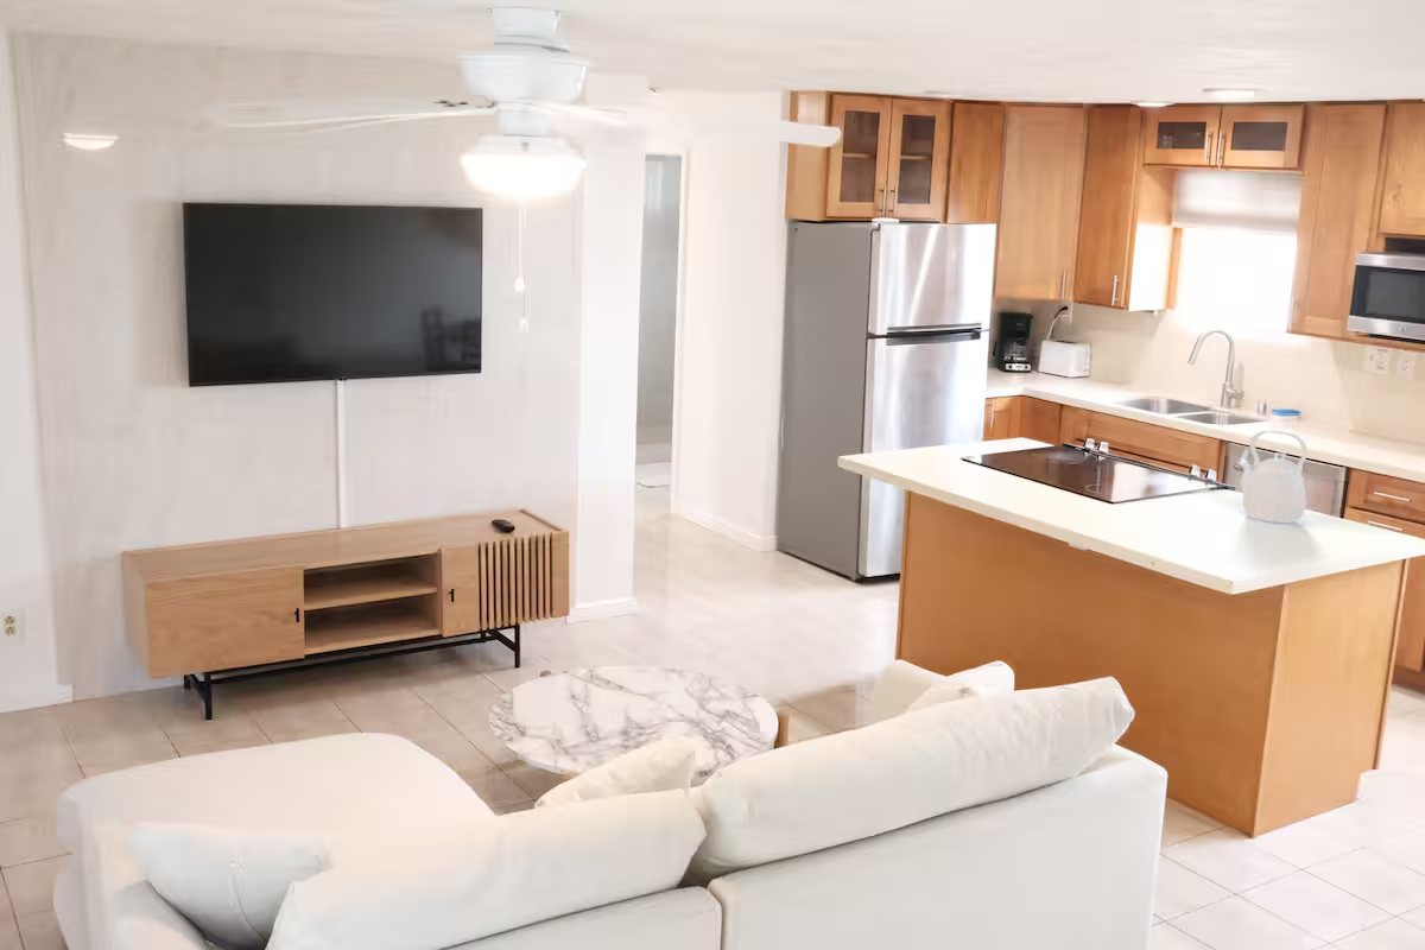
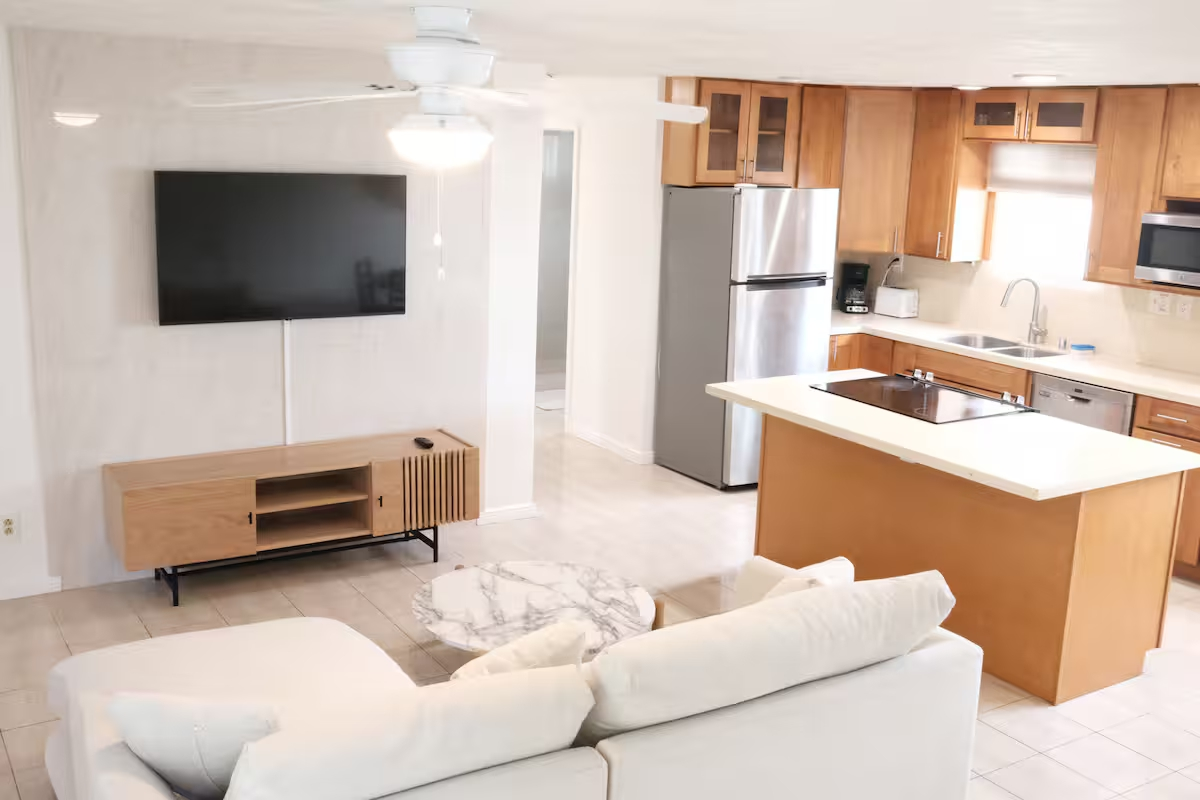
- kettle (1269, 474)
